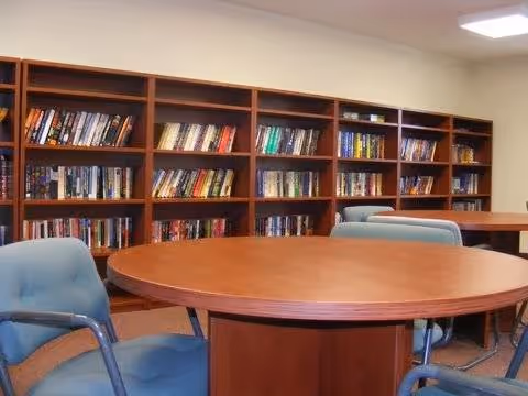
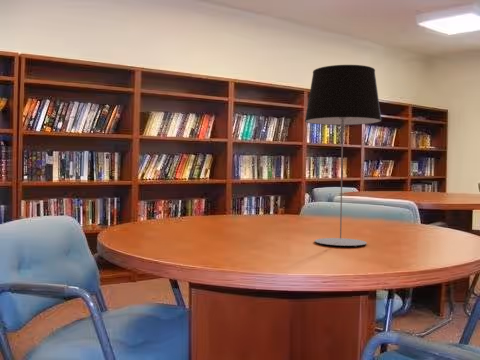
+ table lamp (342, 157)
